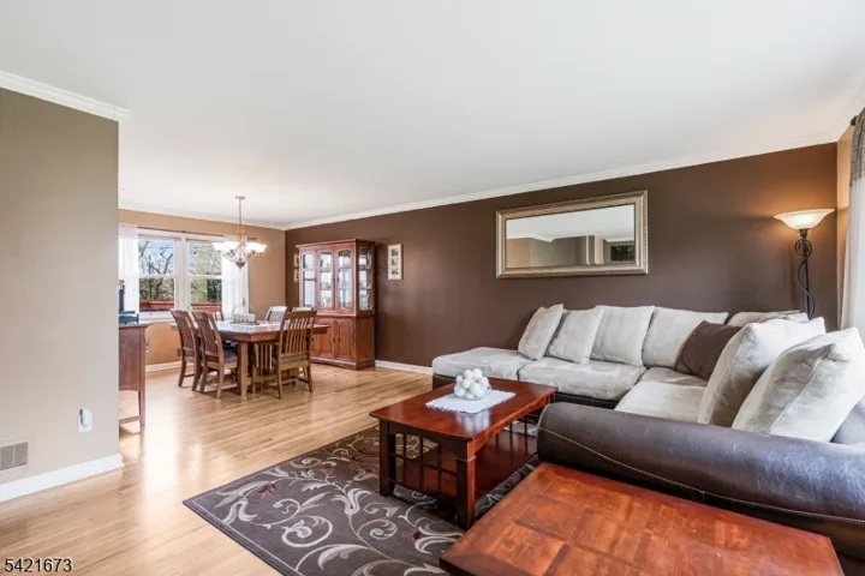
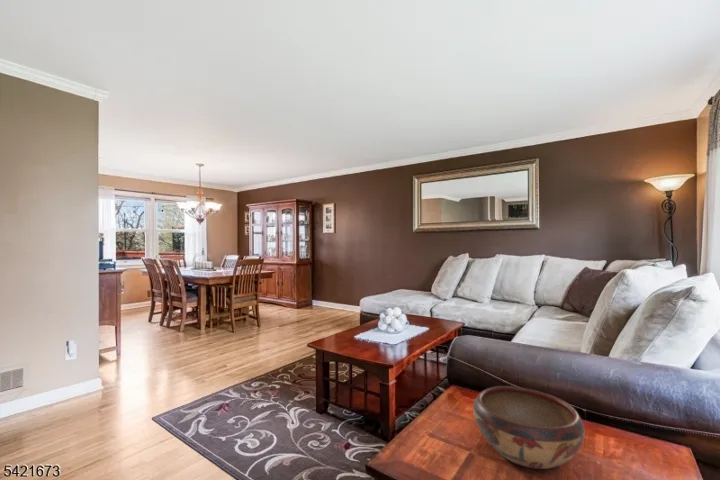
+ decorative bowl (525, 427)
